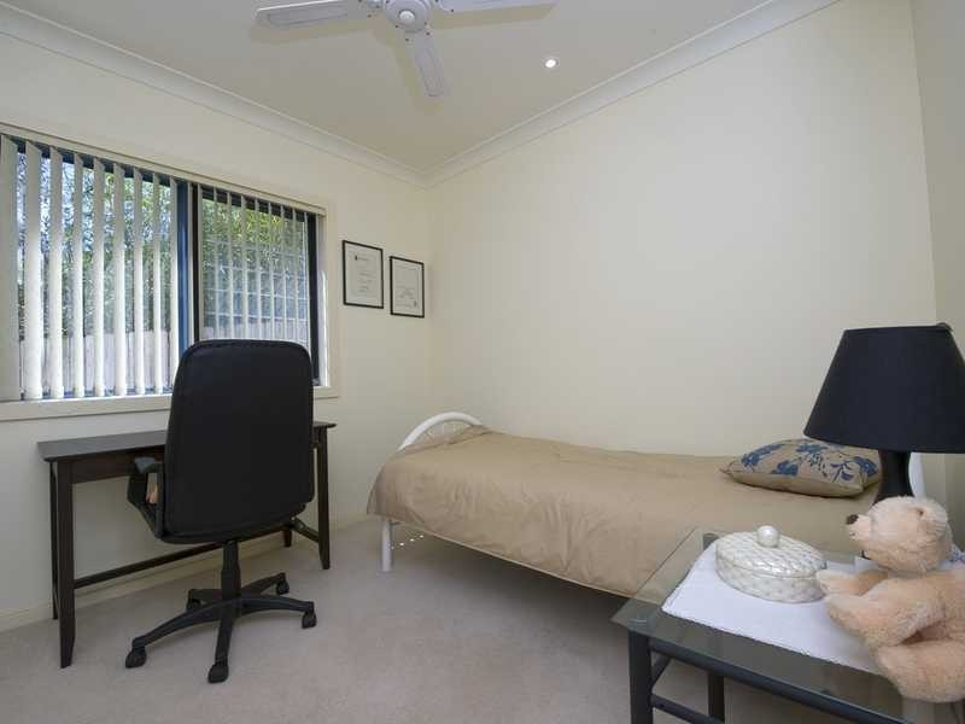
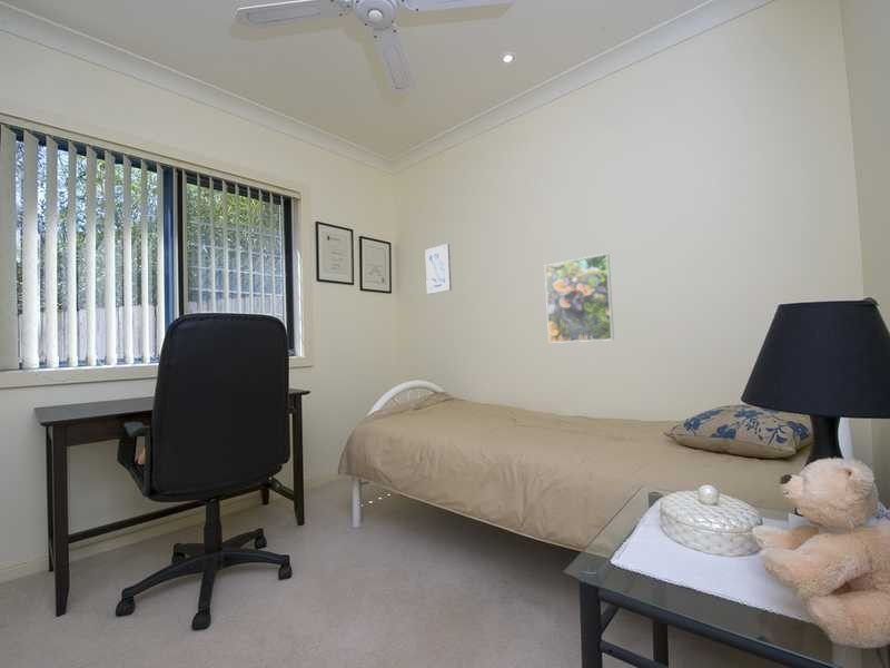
+ wall art (437, 269)
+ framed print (577, 301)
